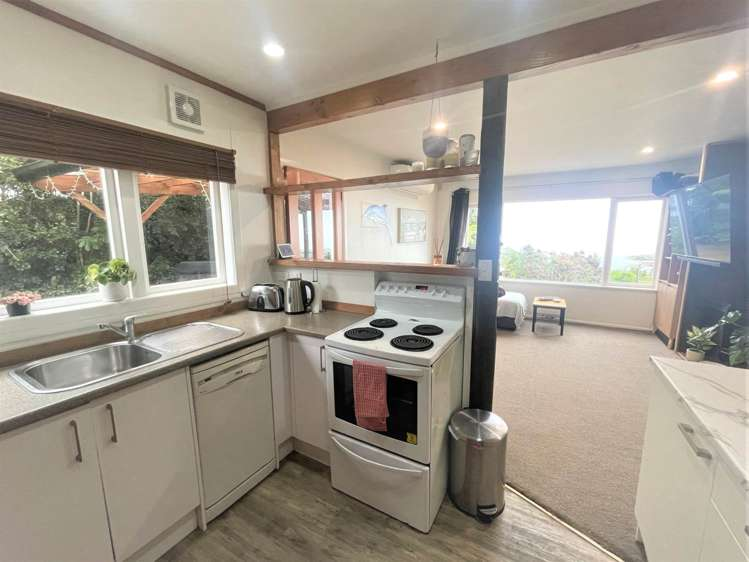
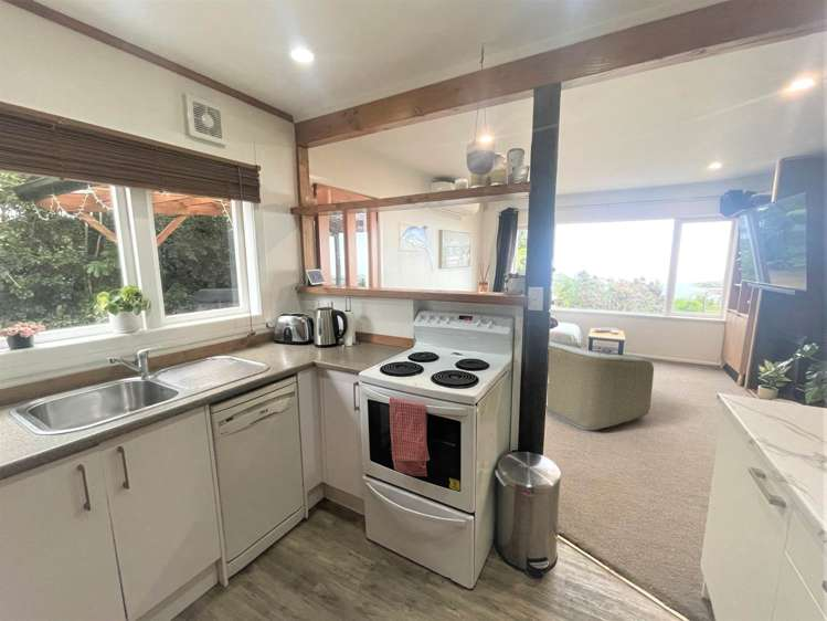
+ armchair (585, 376)
